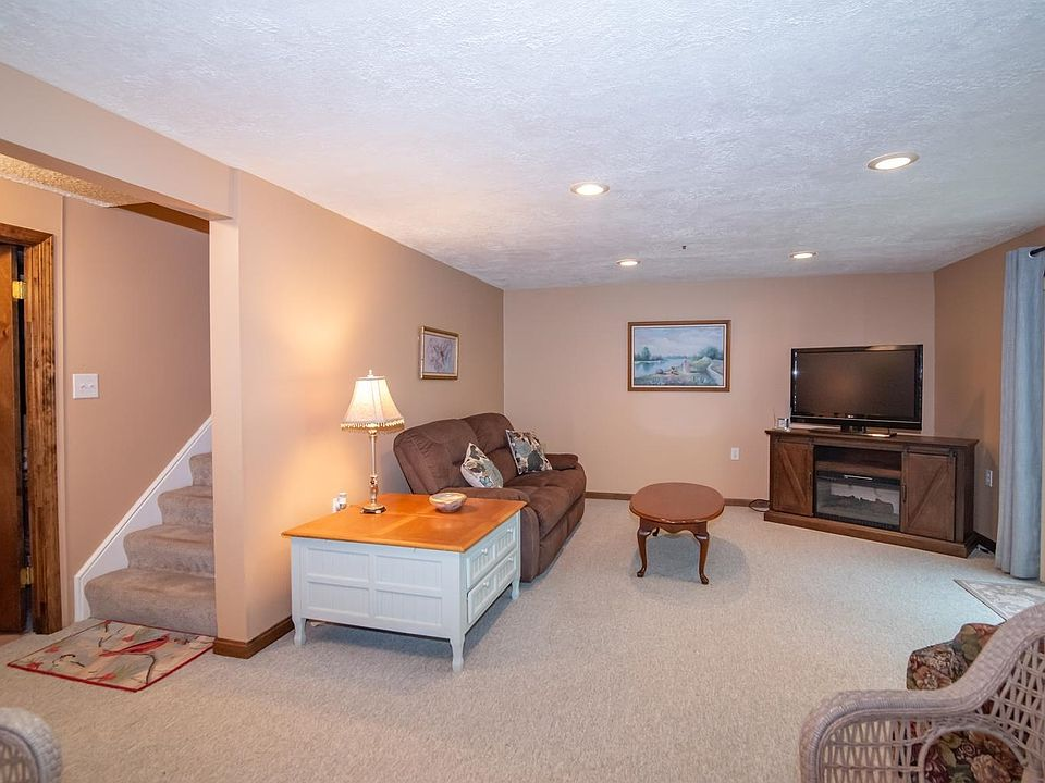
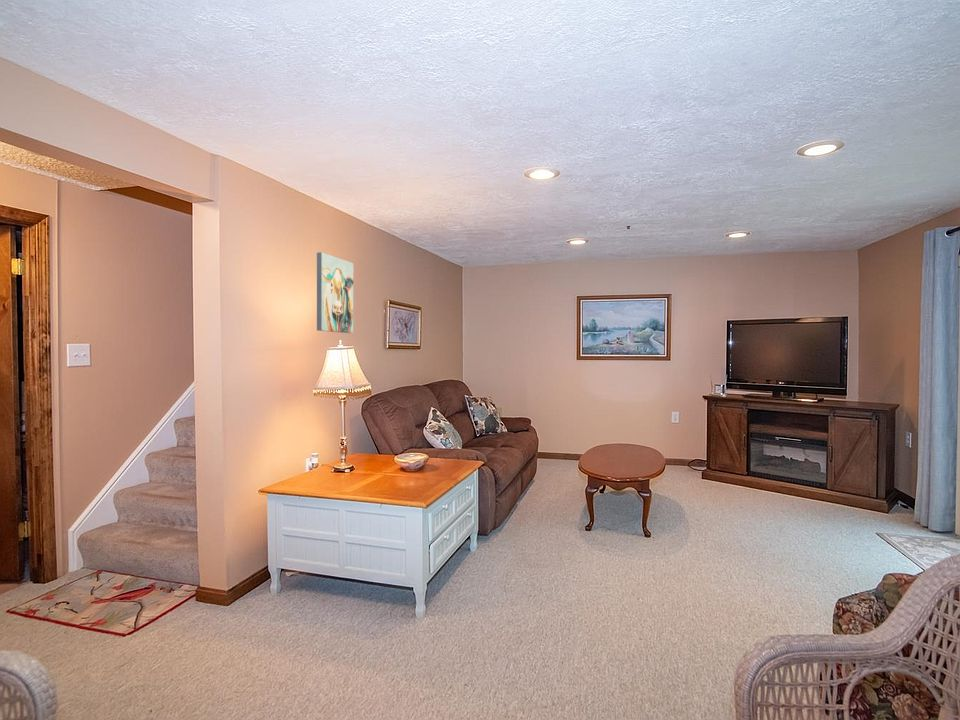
+ wall art (336, 295)
